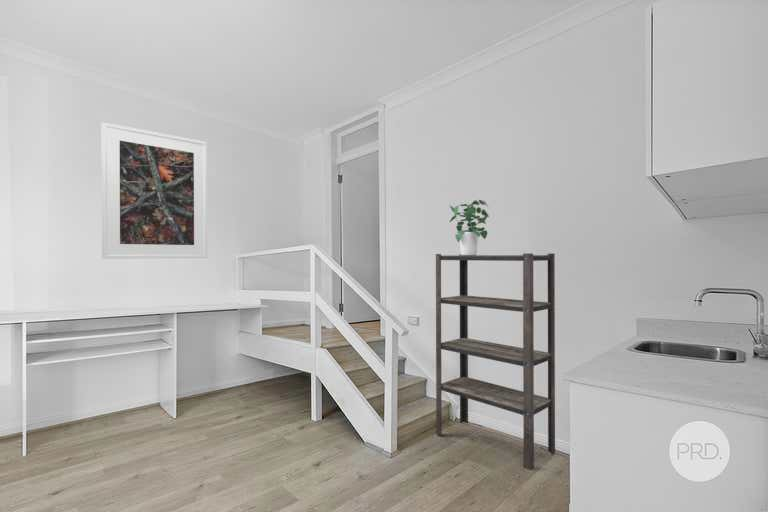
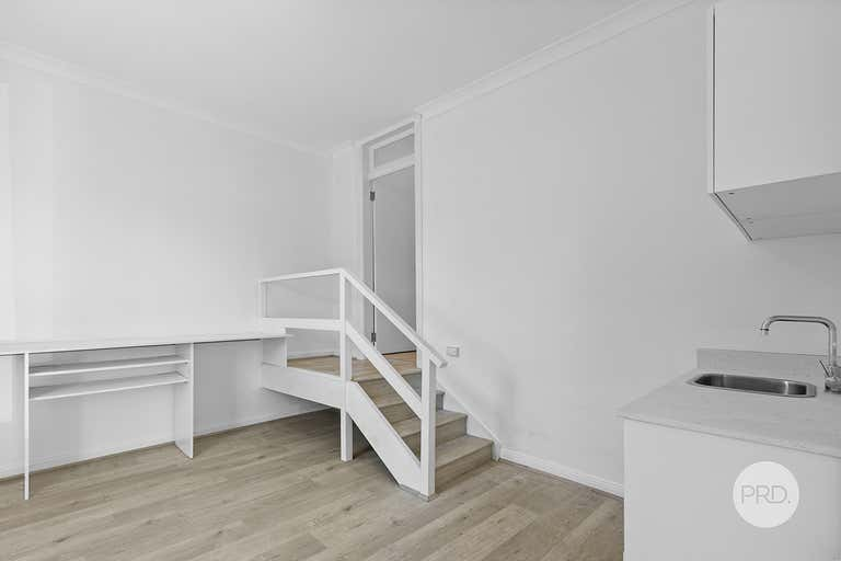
- potted plant (470, 226)
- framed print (158, 195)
- shelving unit (492, 348)
